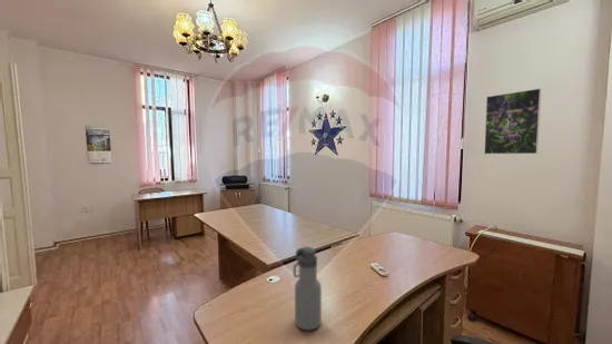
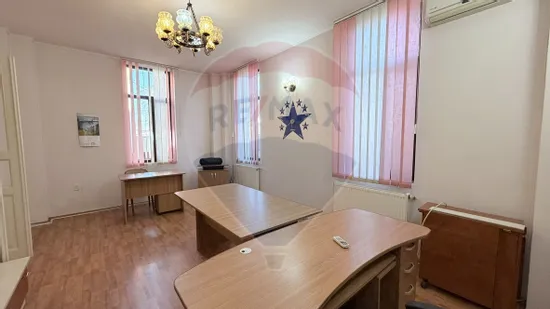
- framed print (511, 124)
- water bottle (307, 285)
